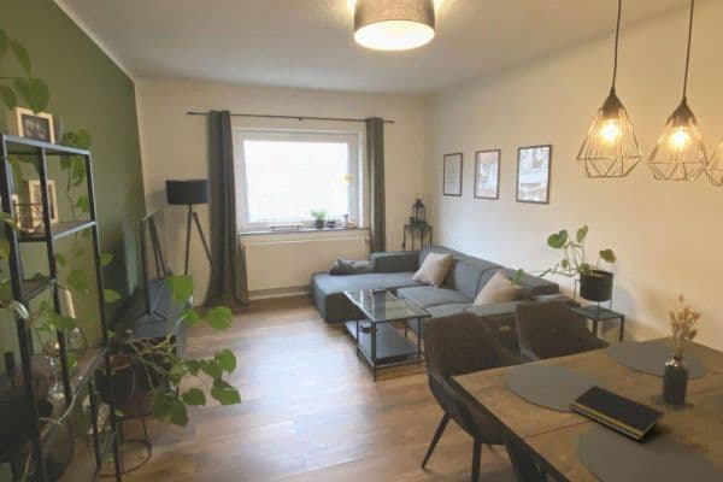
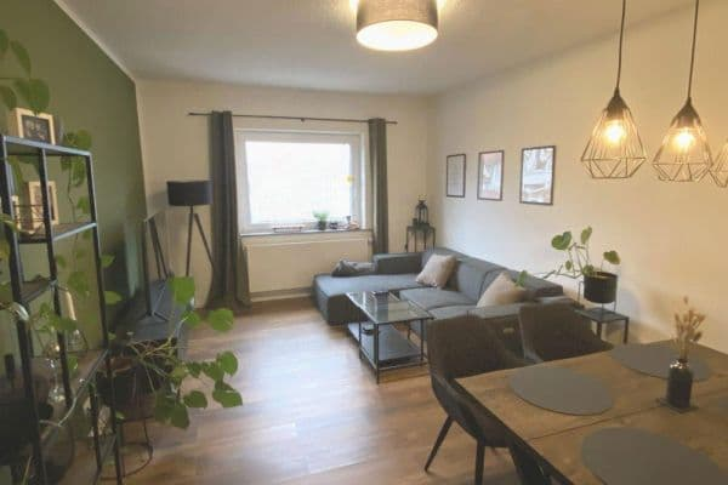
- notepad (613, 410)
